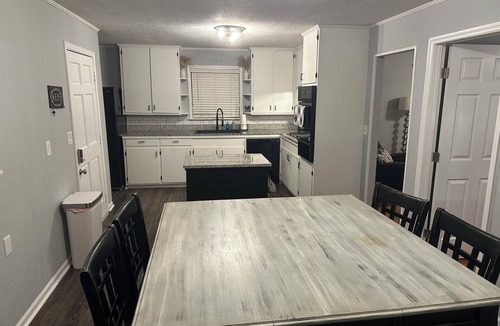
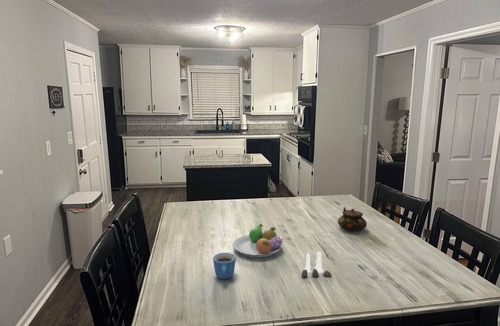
+ mug (224, 268)
+ salt and pepper shaker set (316, 263)
+ fruit bowl (258, 238)
+ teapot (352, 218)
